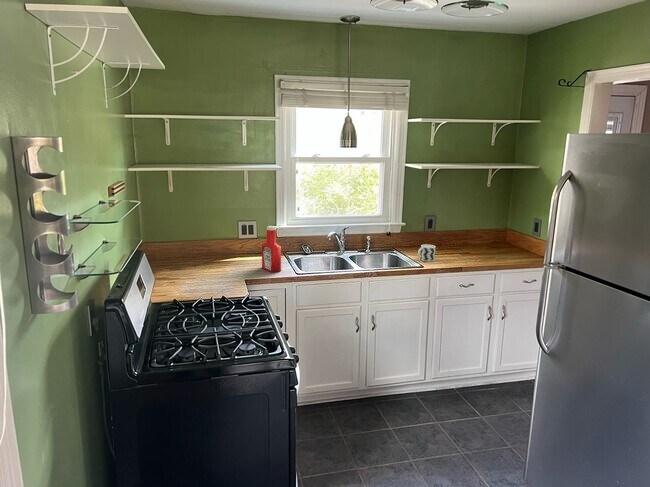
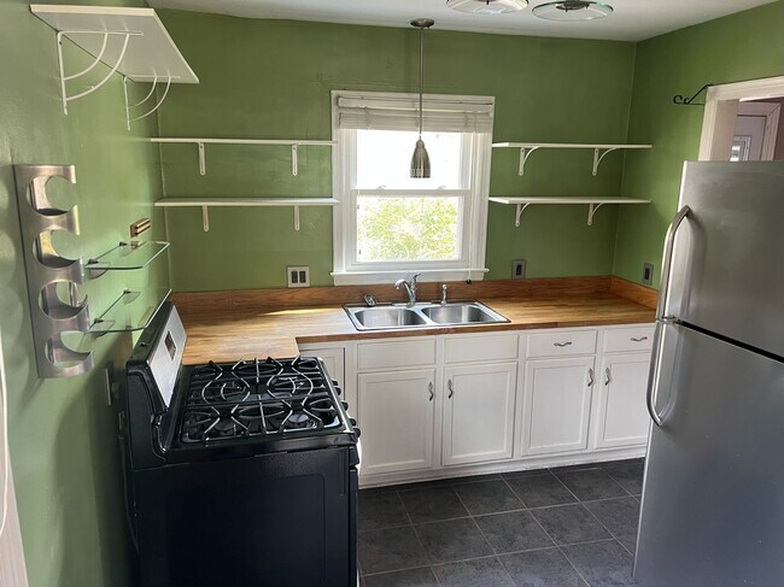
- soap bottle (271, 248)
- cup (425, 253)
